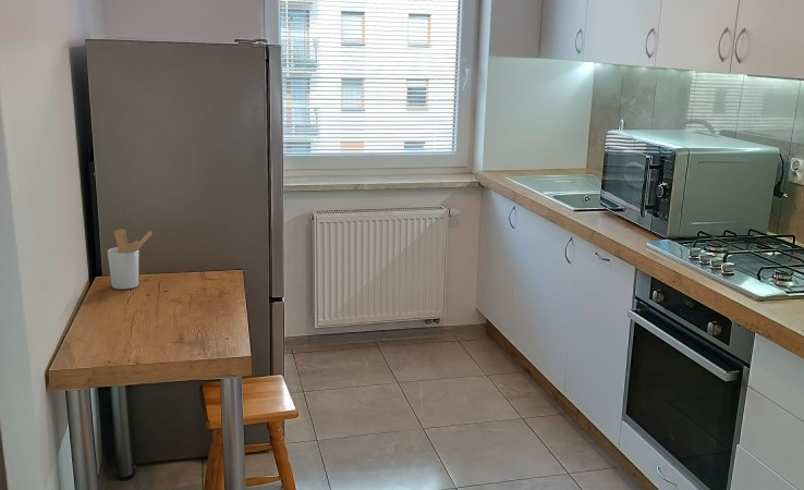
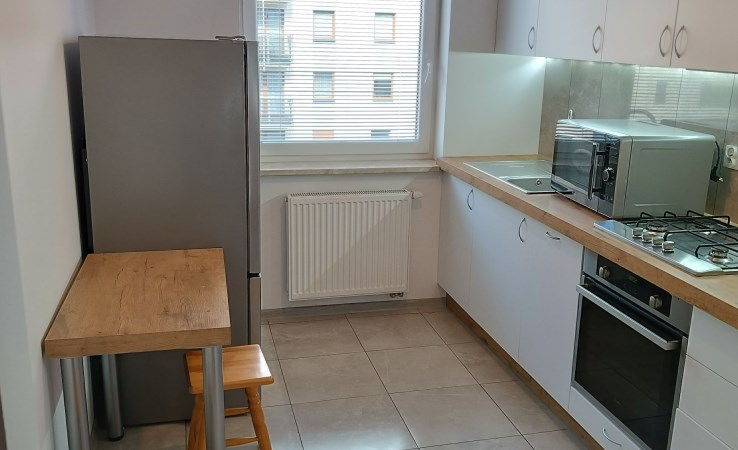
- utensil holder (132, 258)
